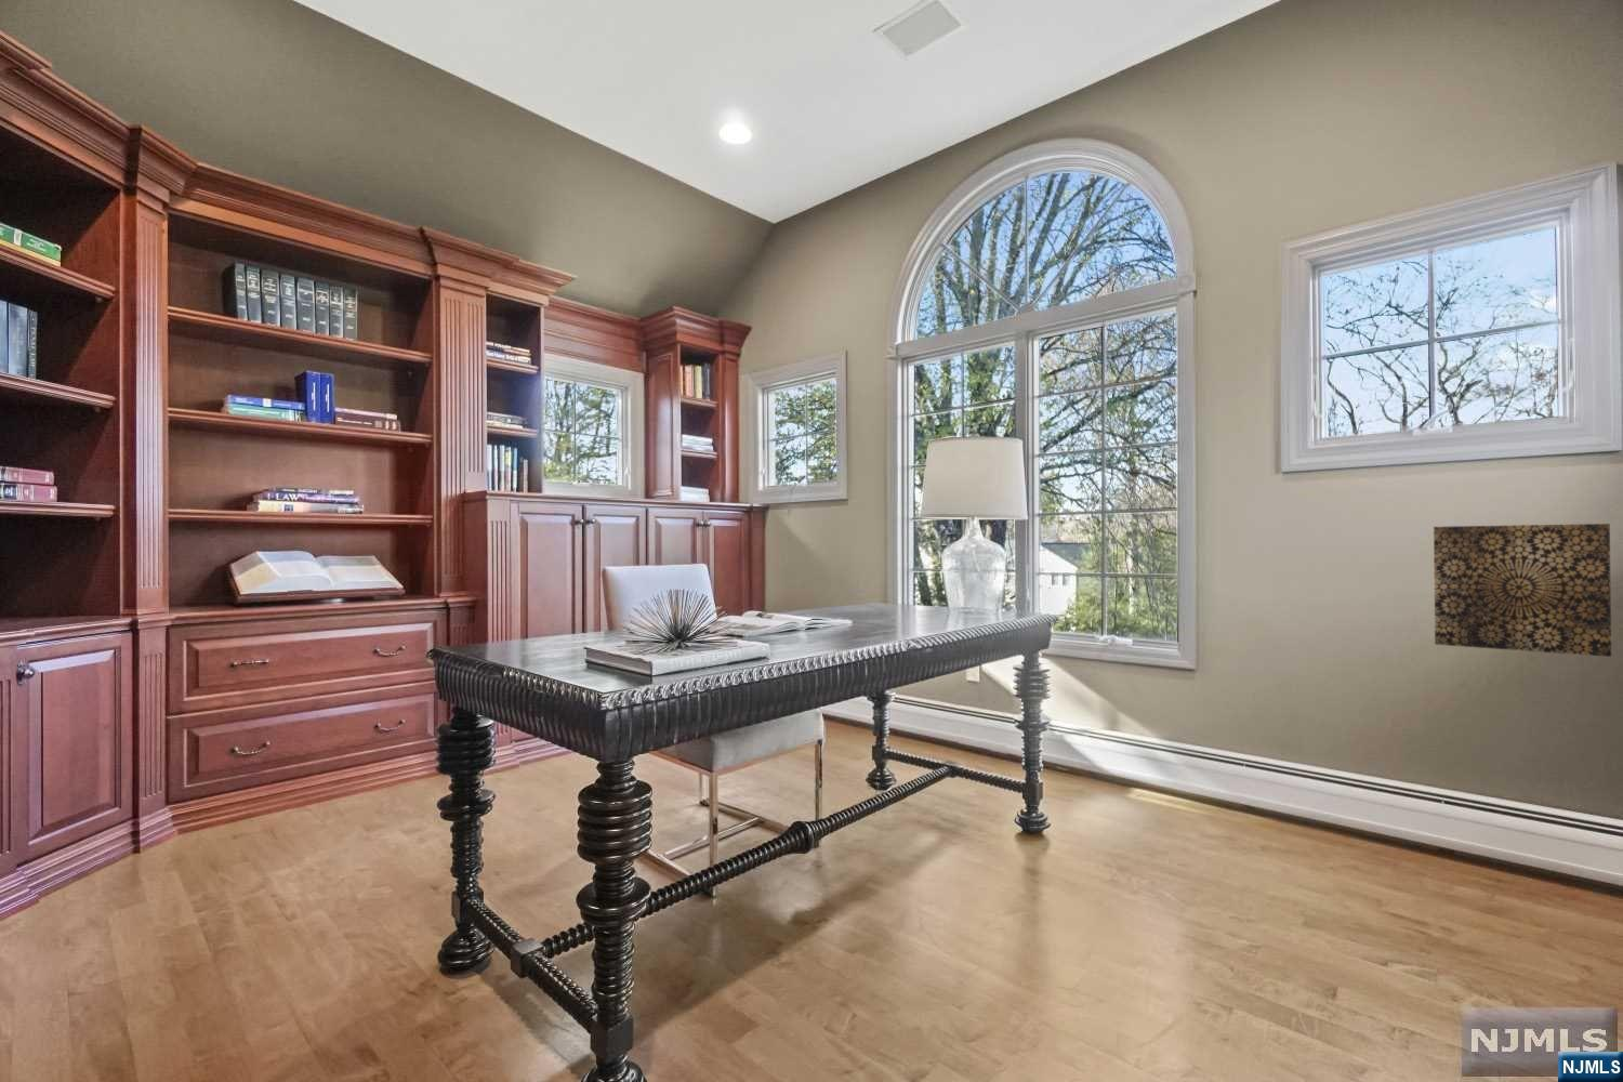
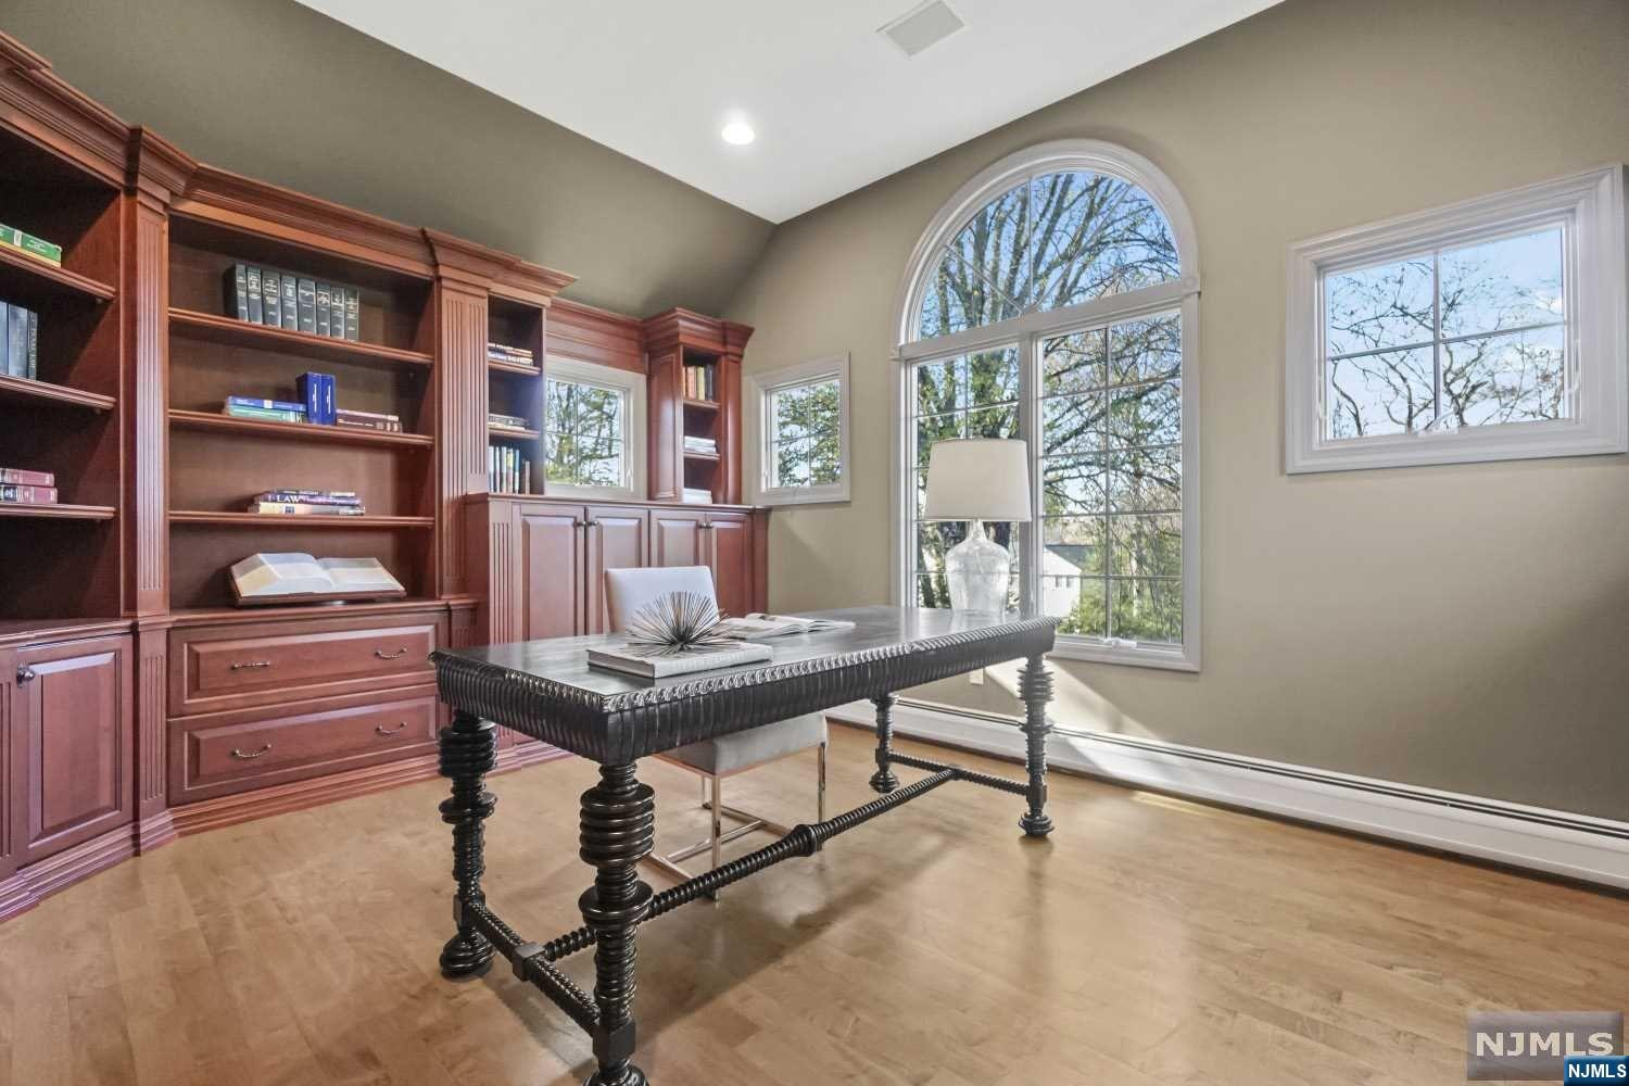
- wall art (1517, 587)
